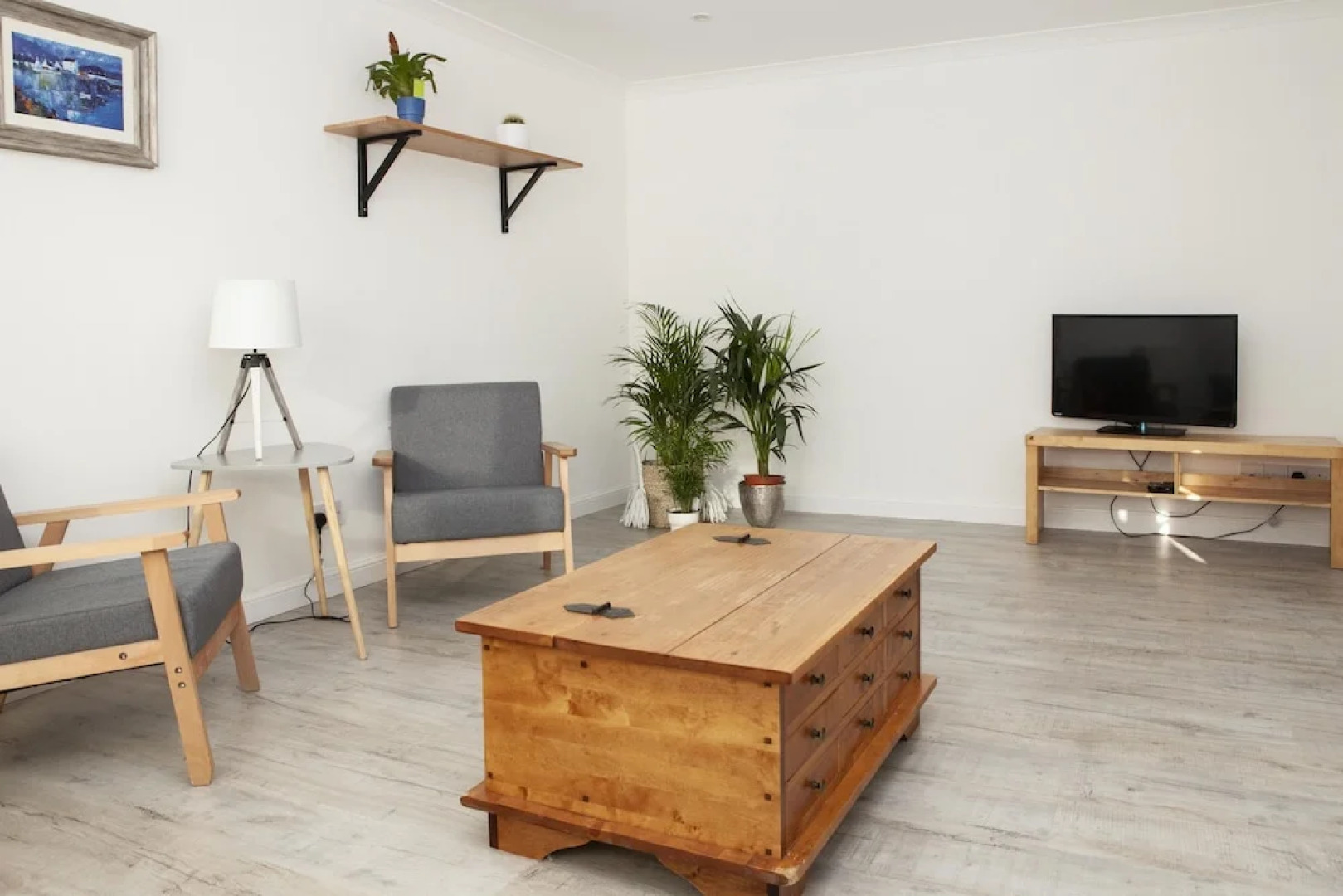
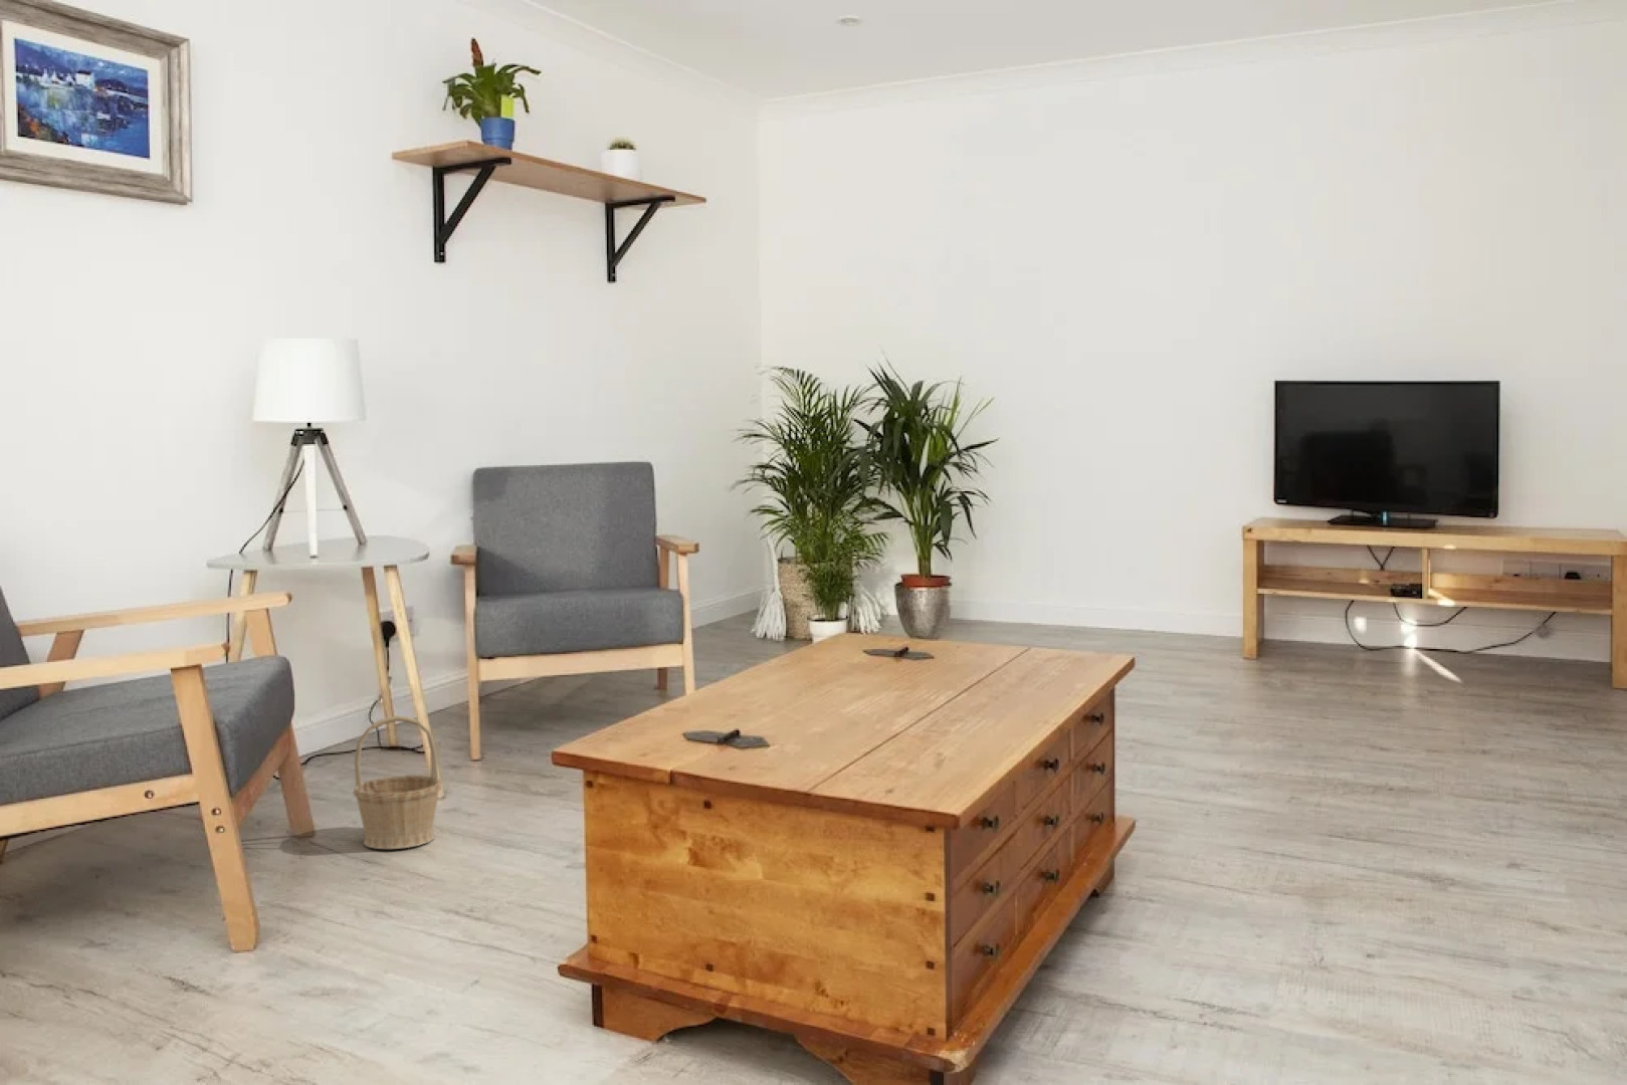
+ basket (397, 777)
